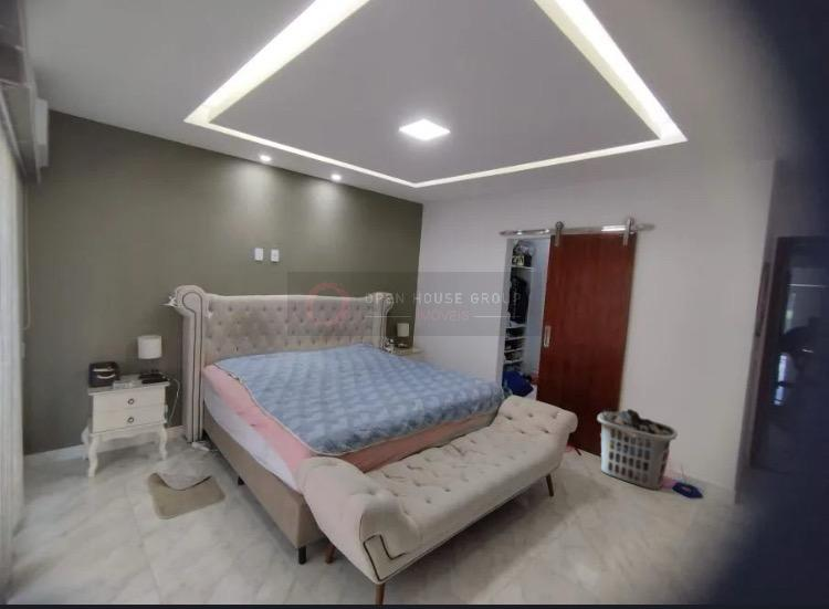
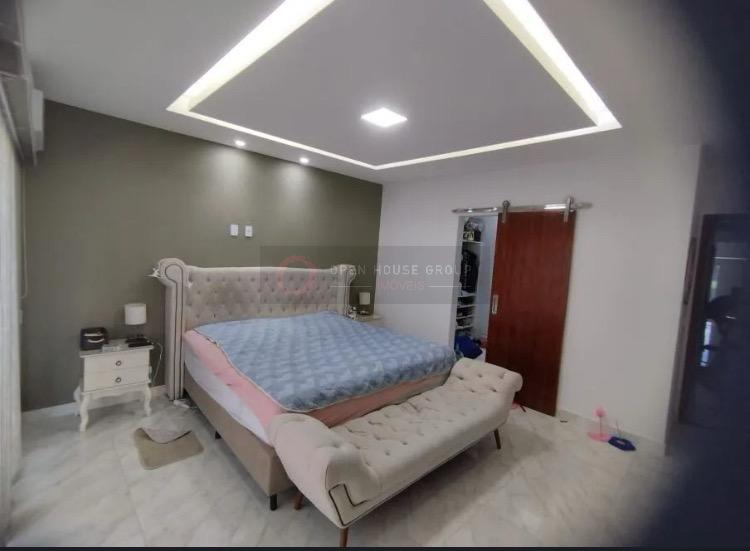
- clothes hamper (633, 444)
